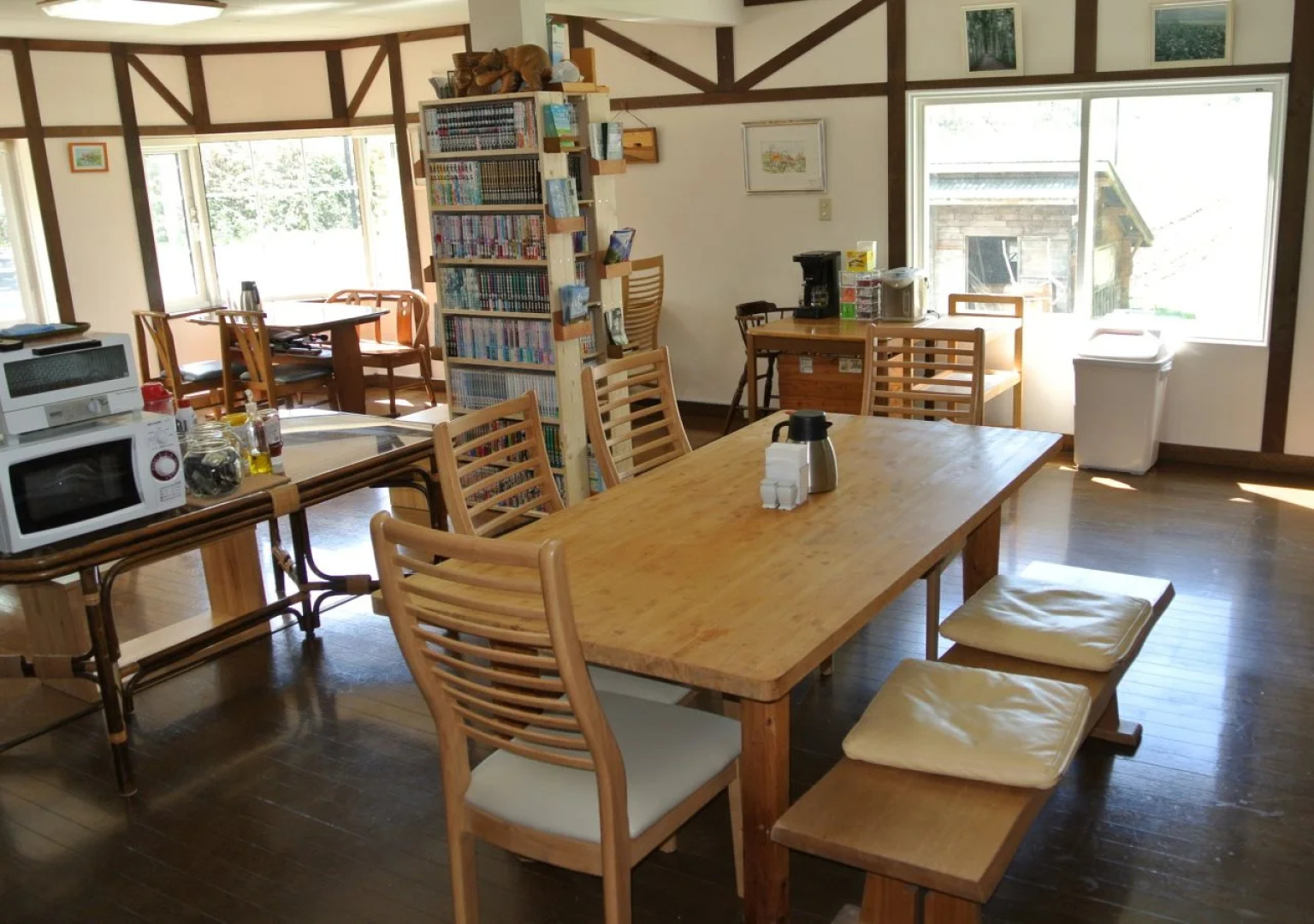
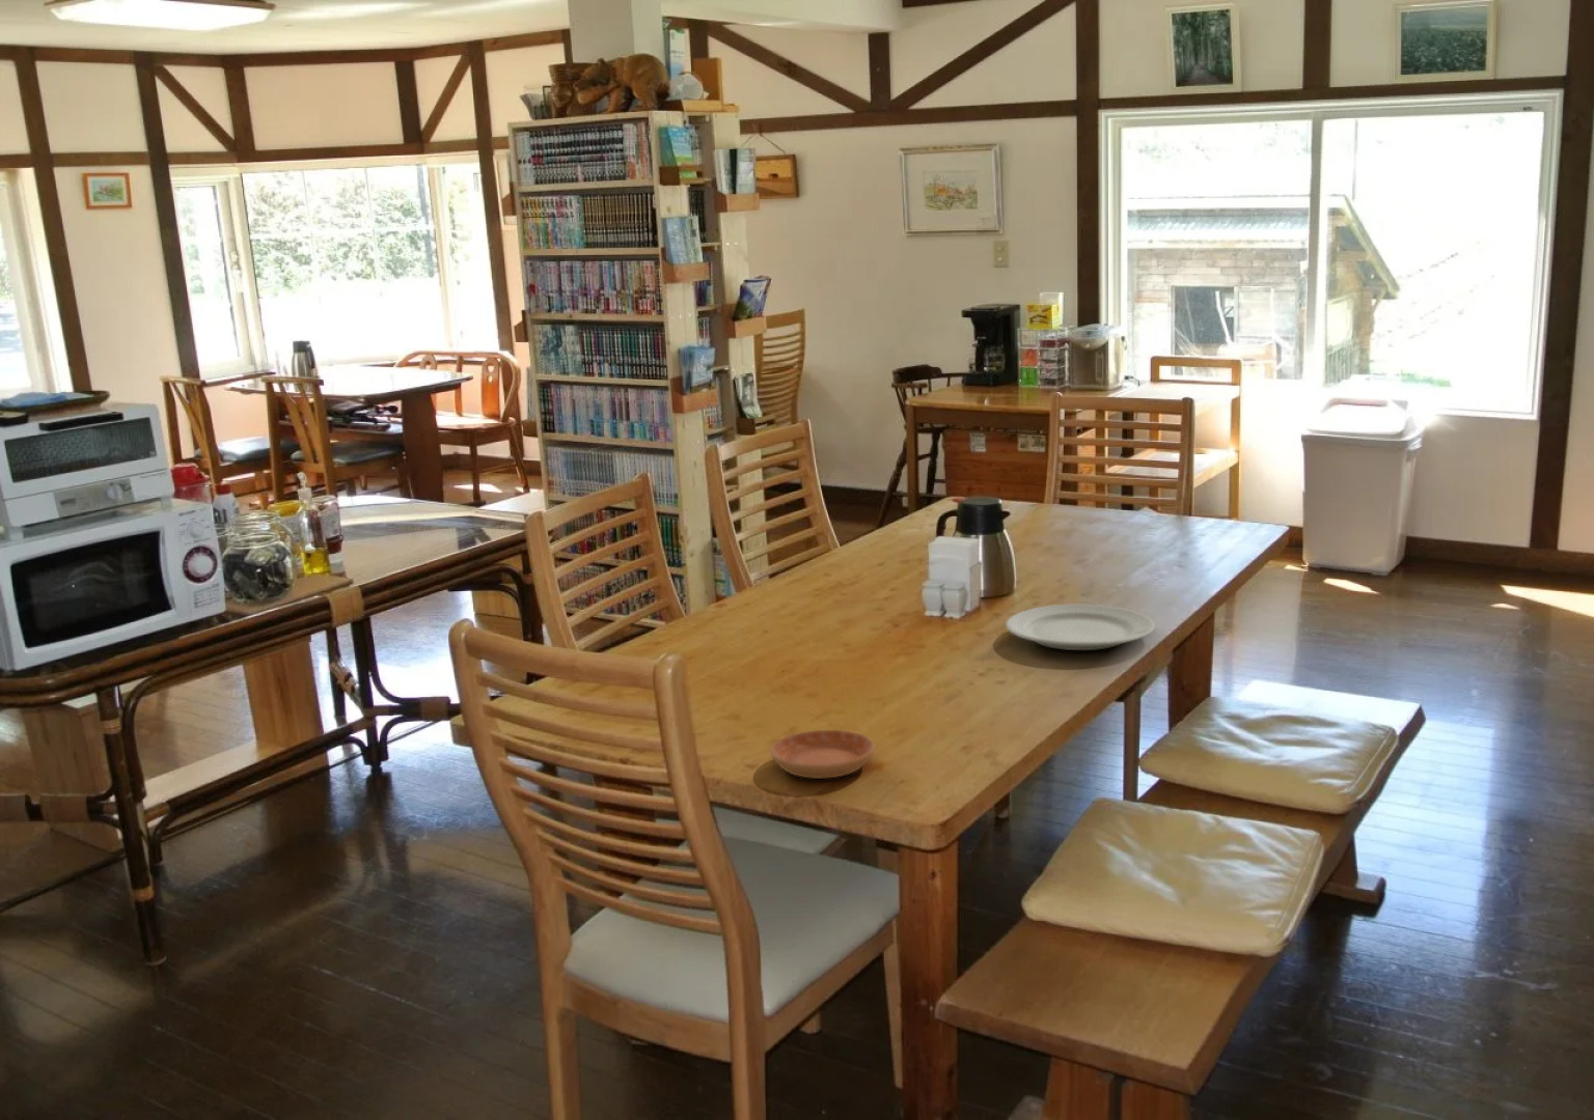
+ chinaware (1080, 629)
+ saucer (822, 755)
